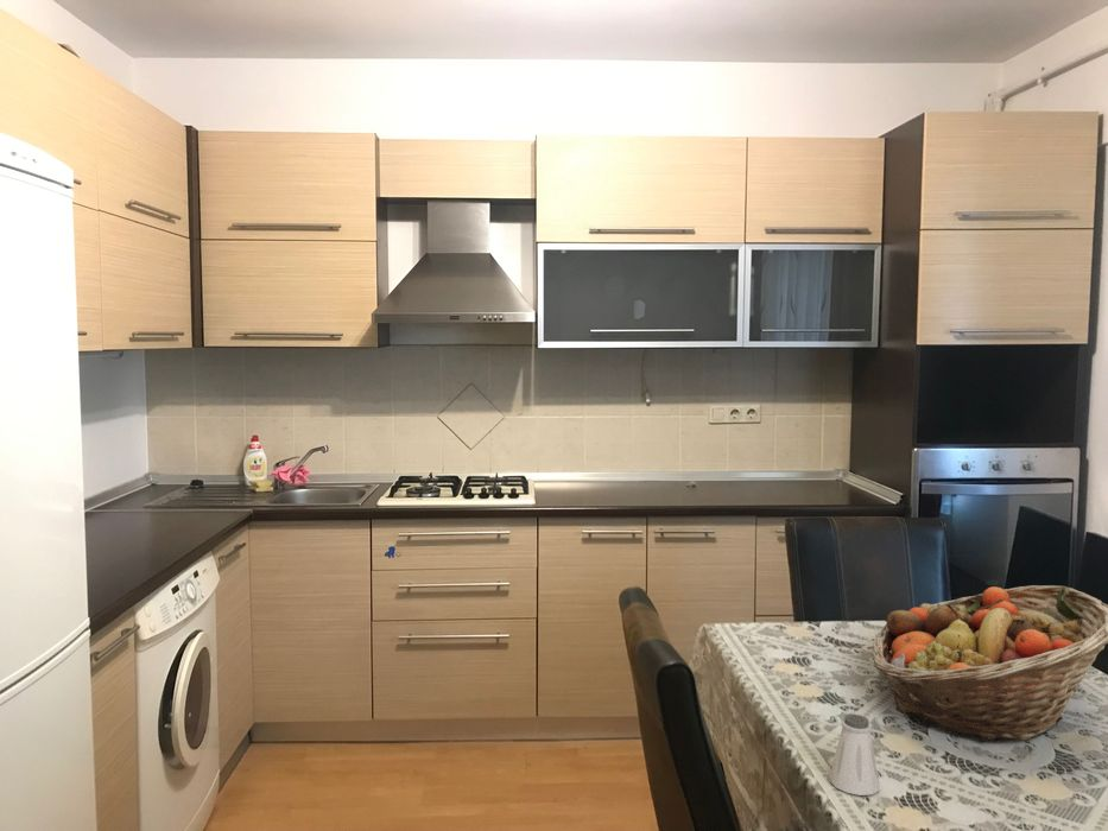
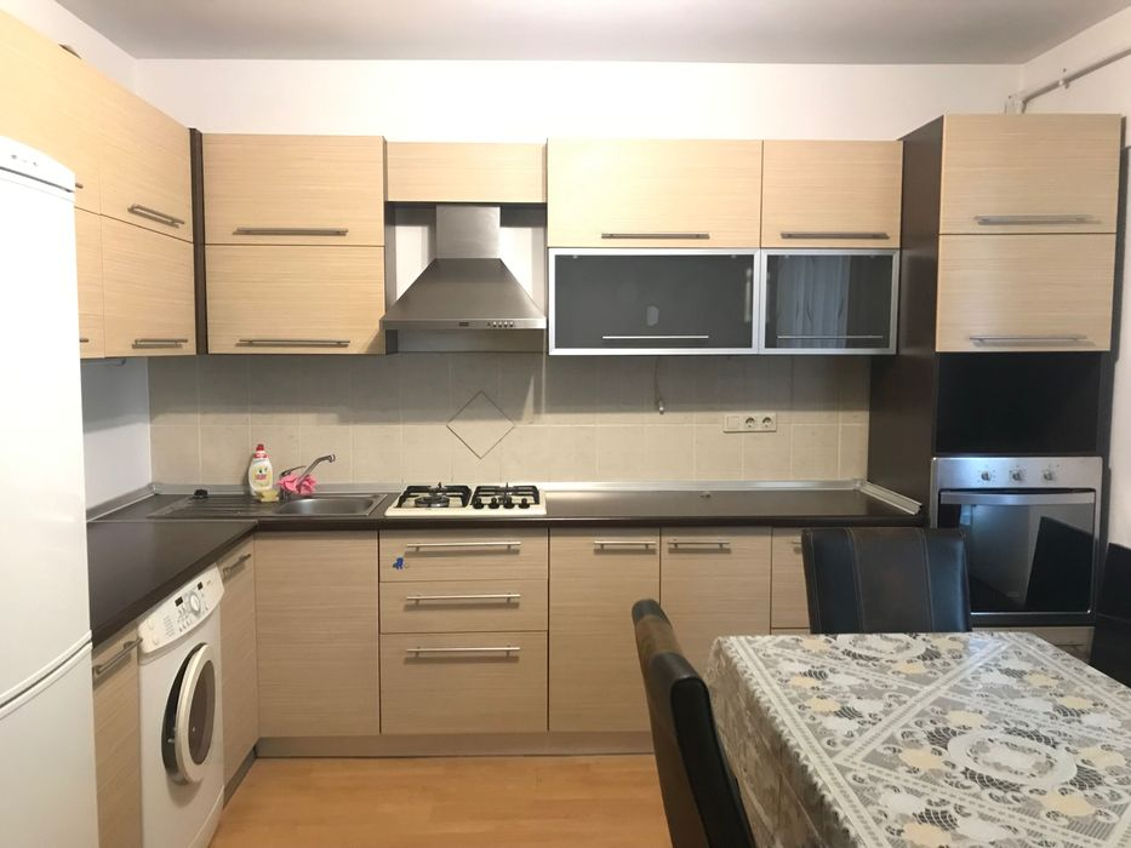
- saltshaker (855, 750)
- fruit basket (986, 649)
